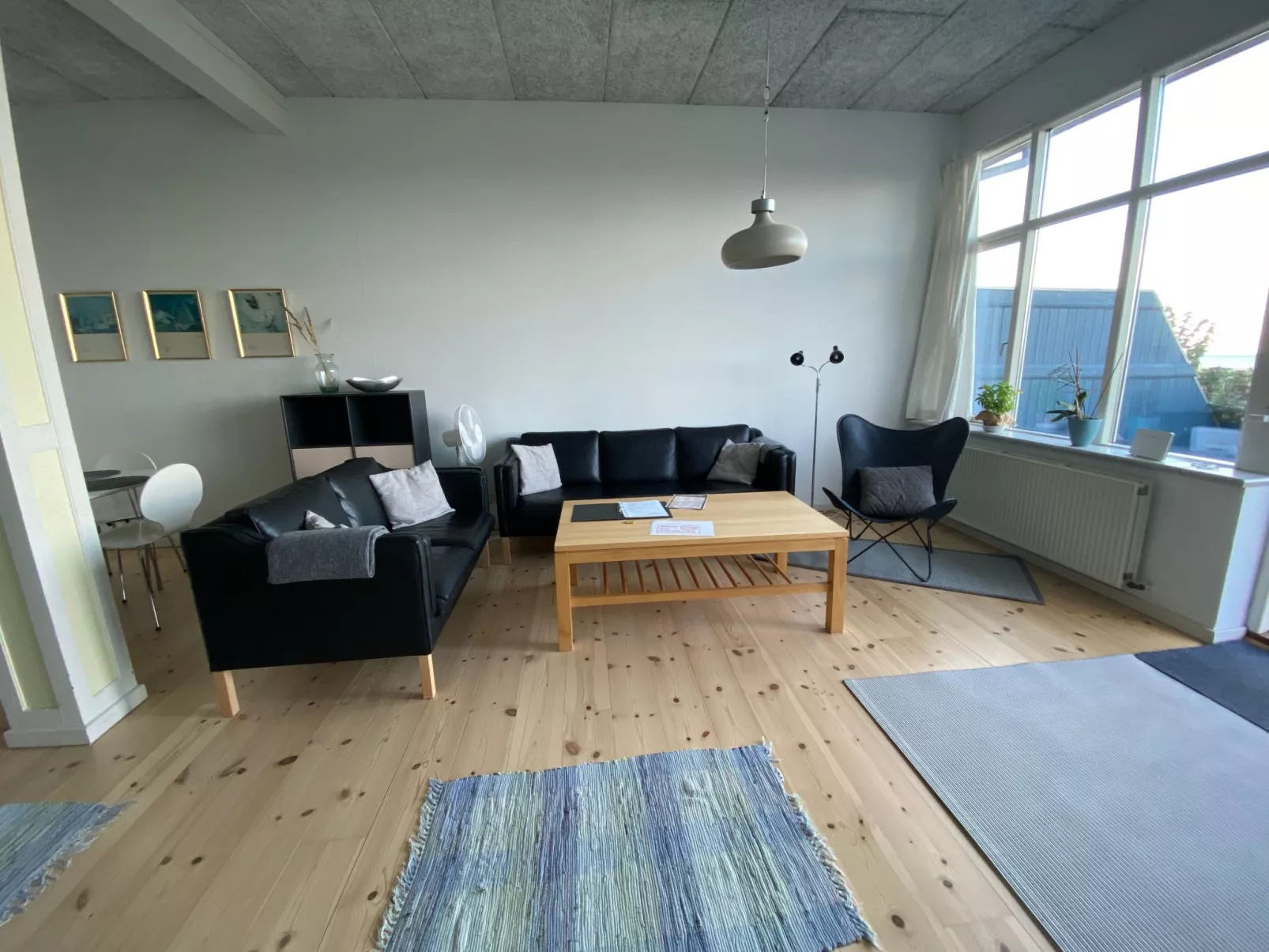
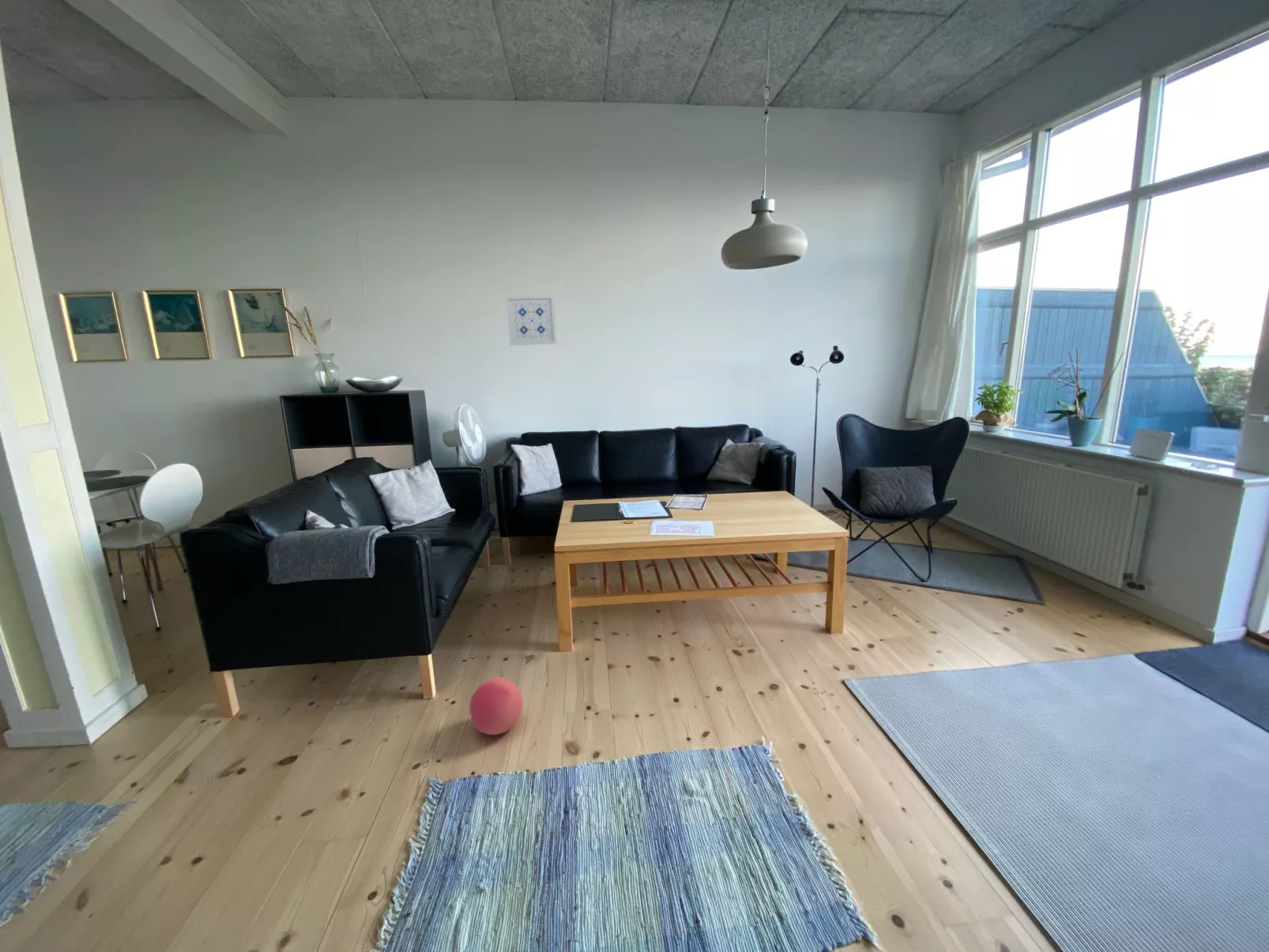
+ ball (496, 704)
+ wall art (532, 320)
